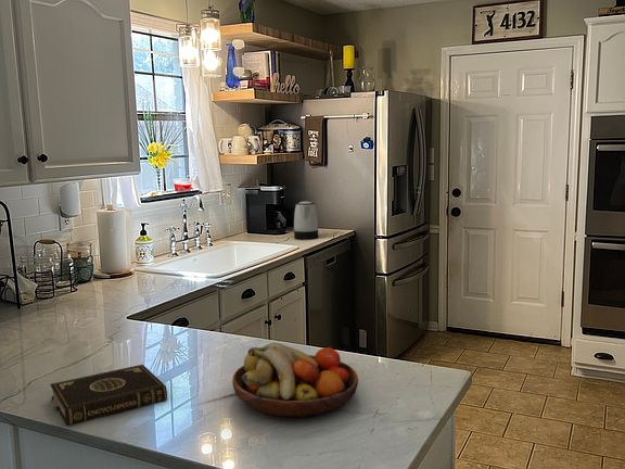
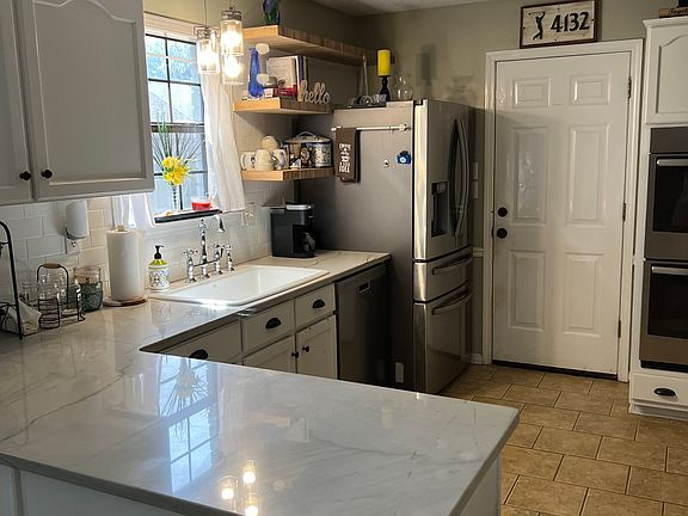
- book (107, 392)
- fruit bowl (294, 371)
- kettle (306, 218)
